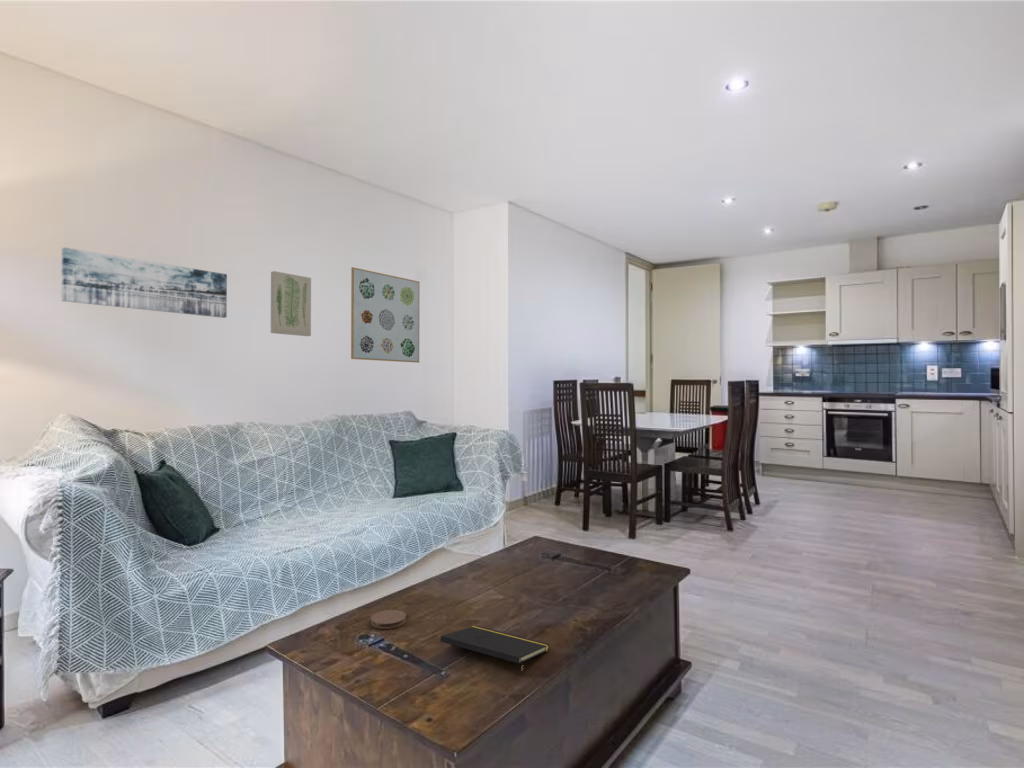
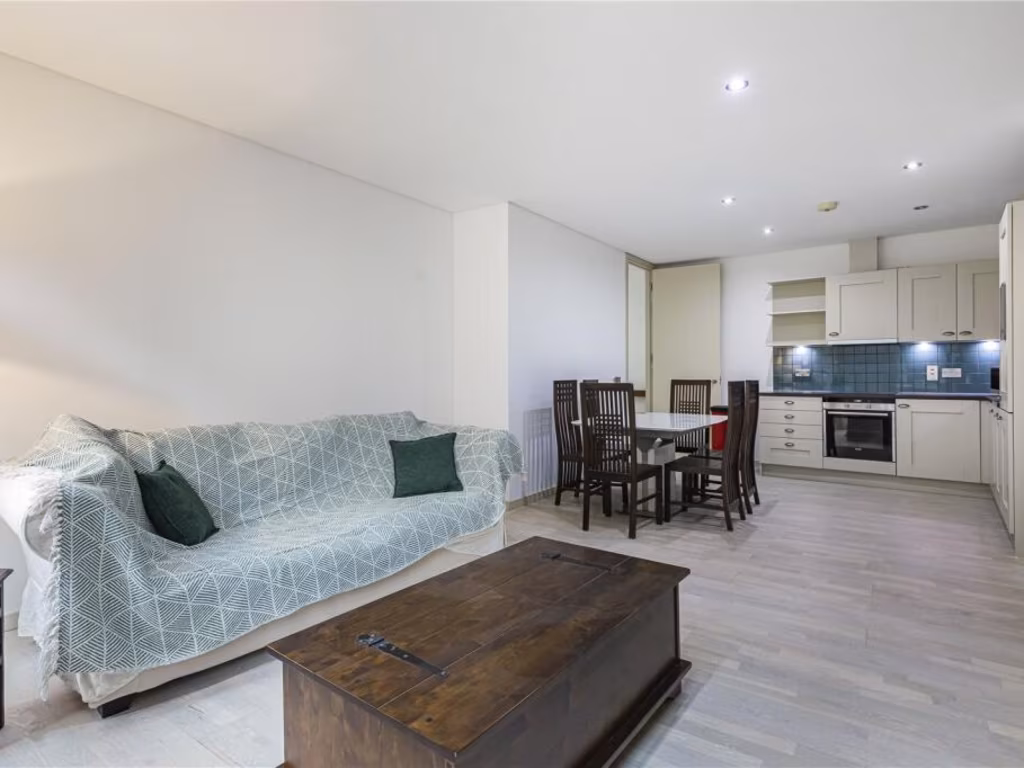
- notepad (495, 642)
- coaster (388, 618)
- wall art (152, 286)
- wall art (387, 317)
- wall art (291, 304)
